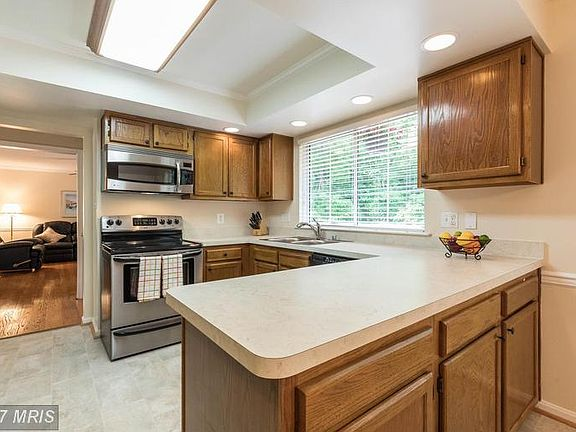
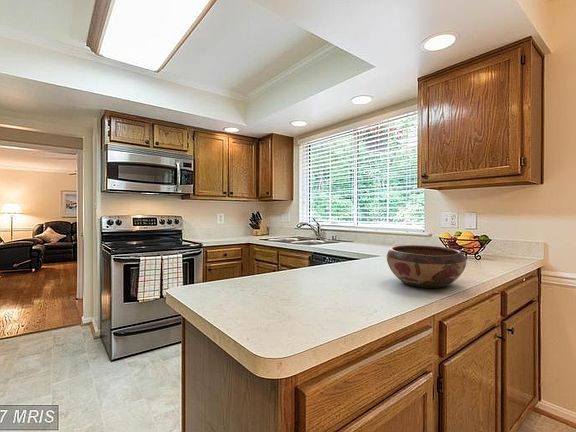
+ decorative bowl (424, 266)
